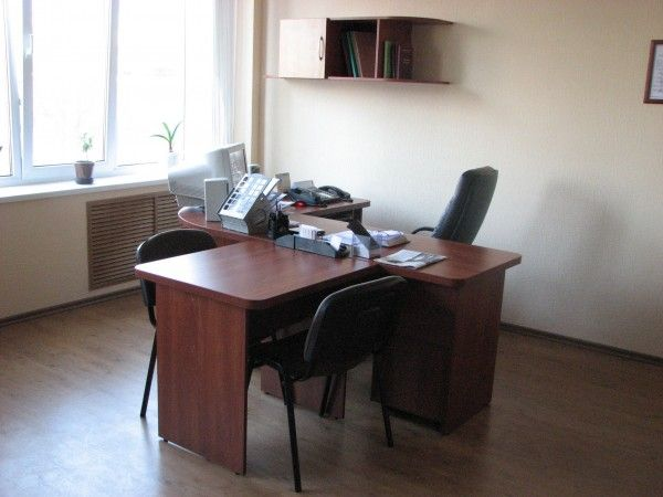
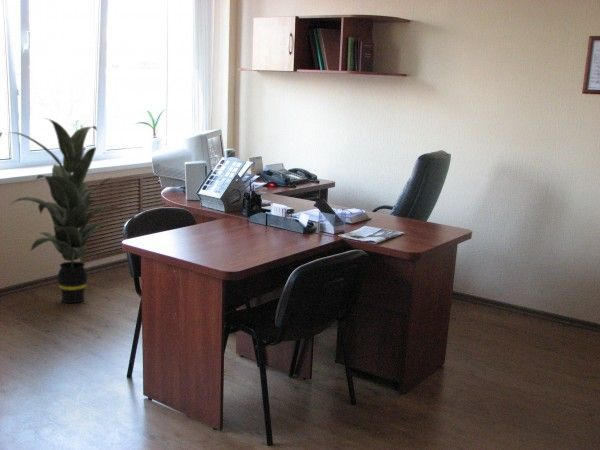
+ indoor plant (62, 211)
